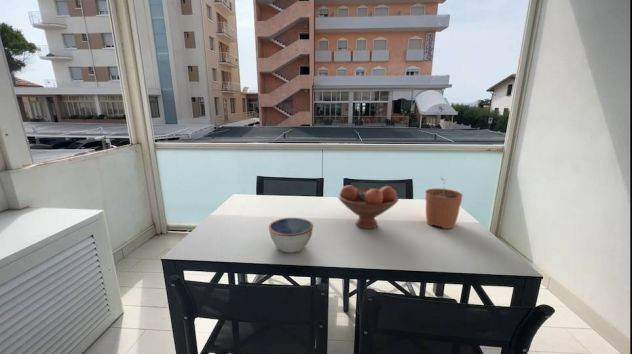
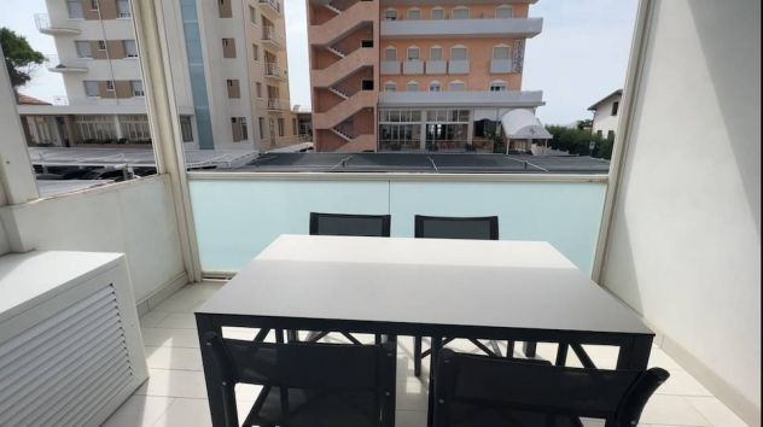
- bowl (291, 236)
- fruit bowl (367, 204)
- plant pot (442, 200)
